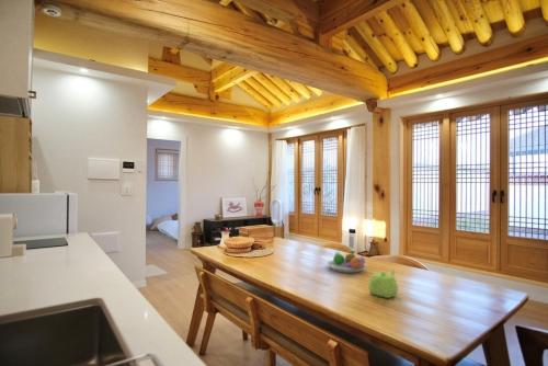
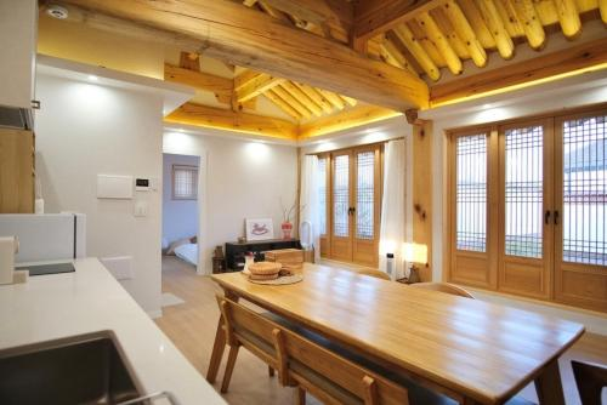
- fruit bowl (345, 260)
- teapot (384, 283)
